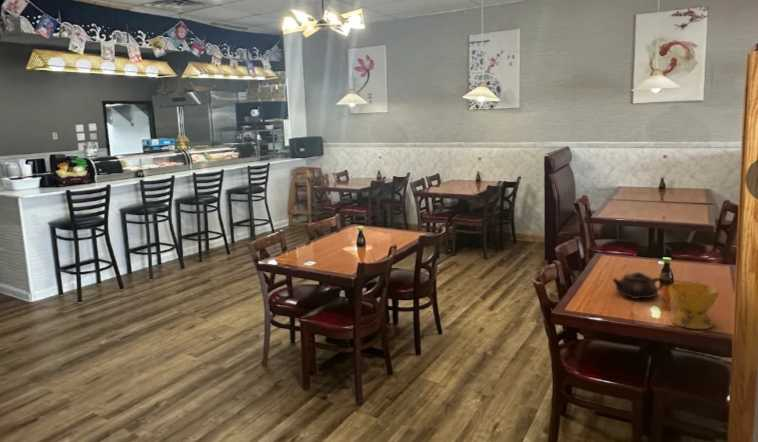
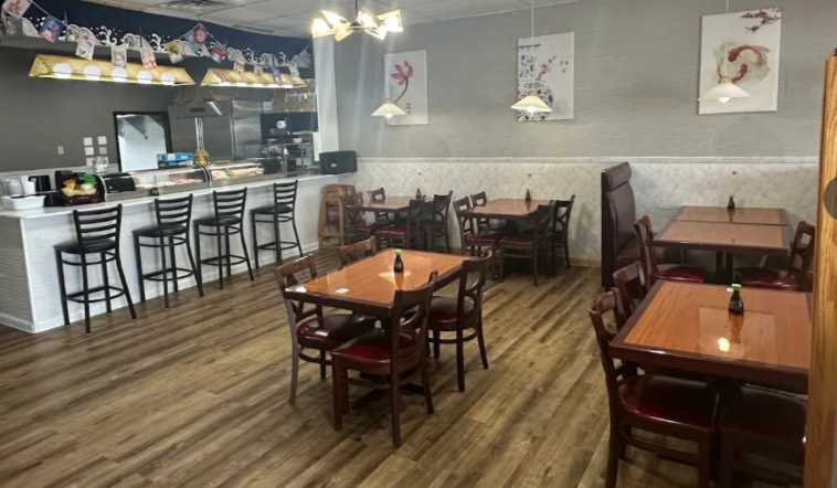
- bowl (692, 305)
- teapot (638, 284)
